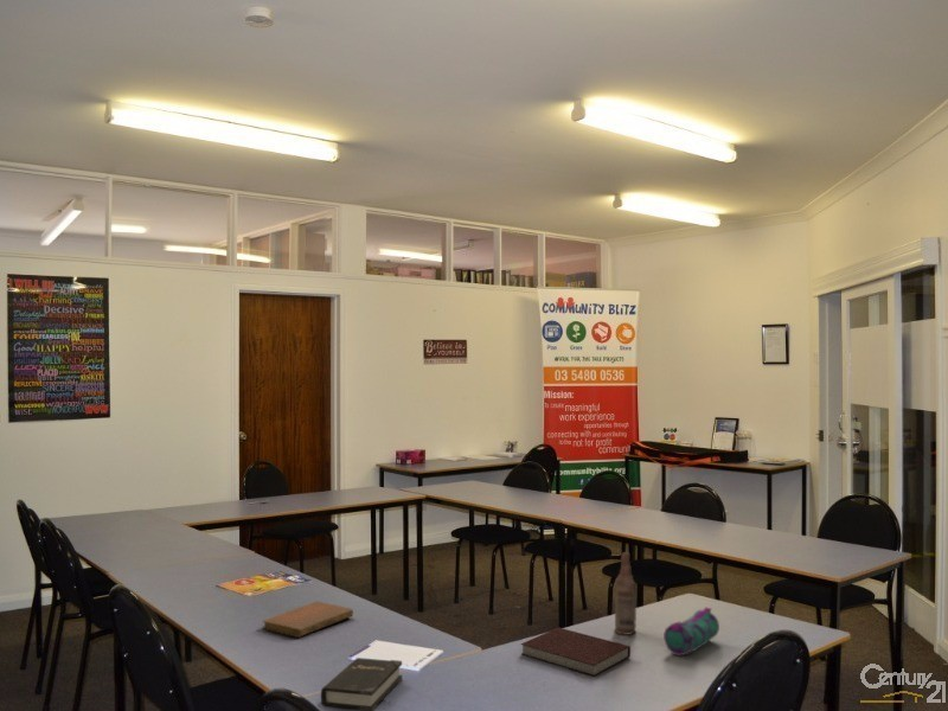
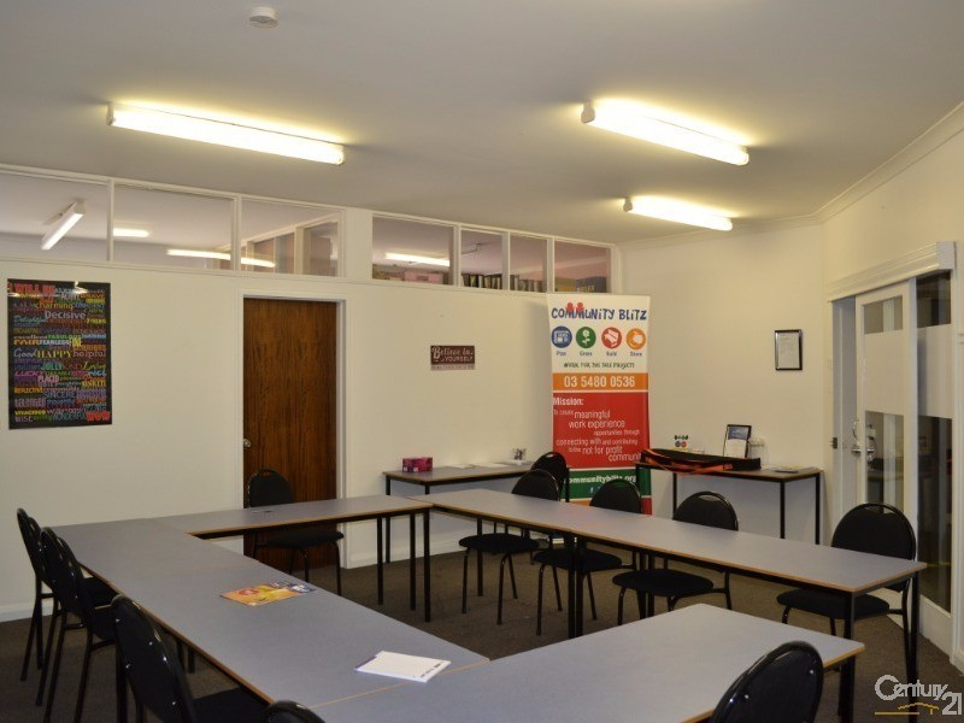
- bottle (624, 591)
- pencil case (692, 630)
- notebook (575, 649)
- hardback book (363, 681)
- notebook (308, 617)
